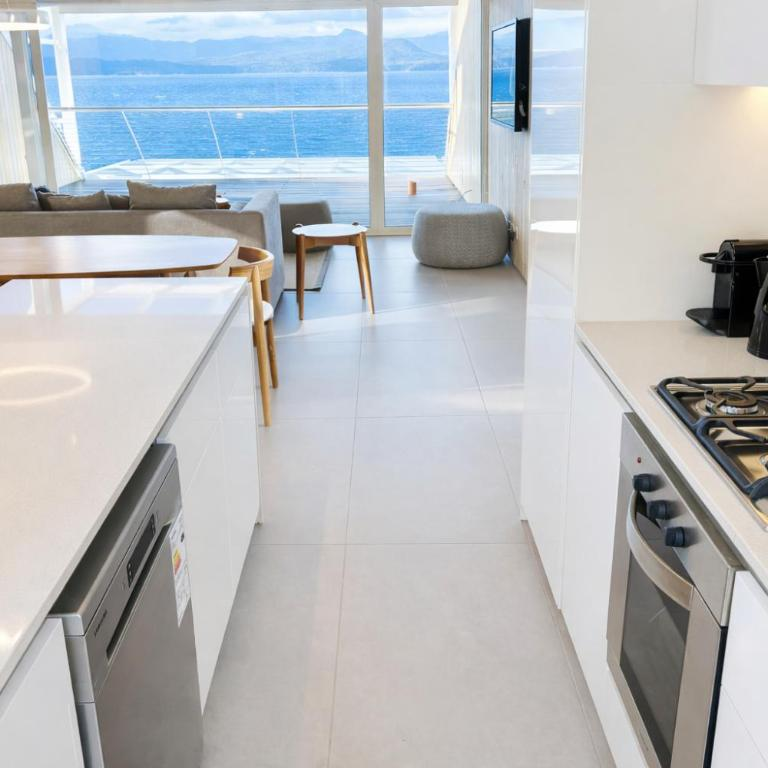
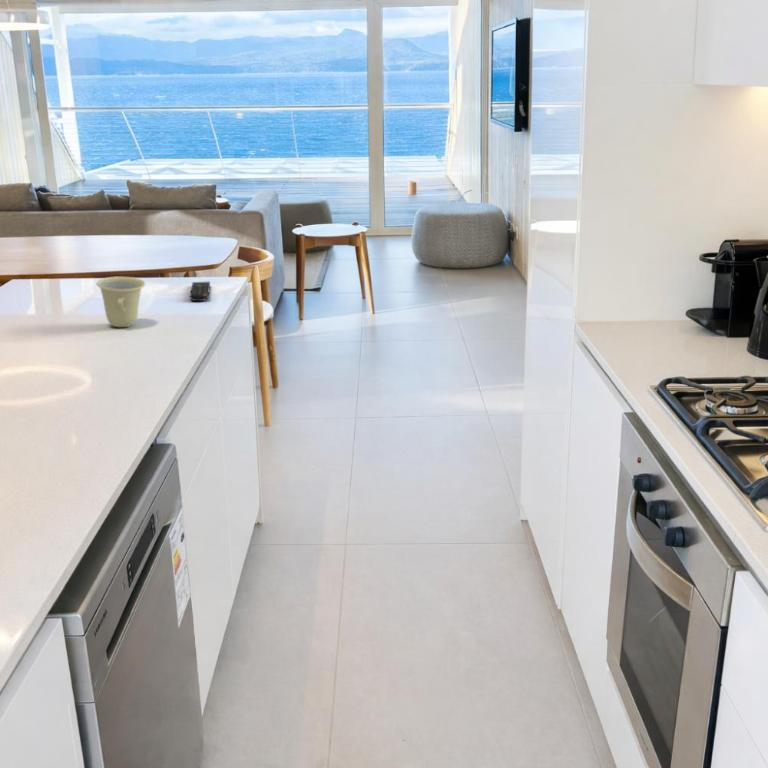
+ remote control (200, 291)
+ cup (123, 303)
